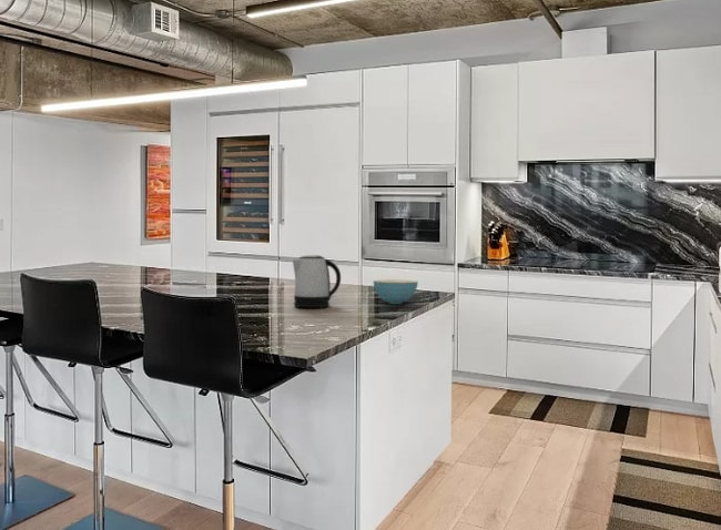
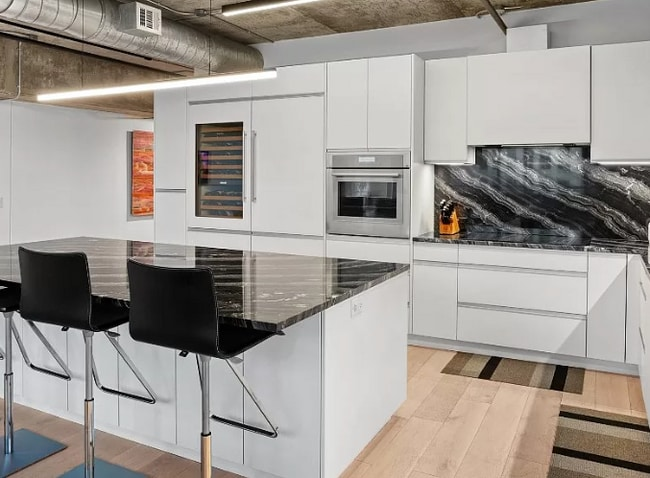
- kettle (316, 281)
- cereal bowl (395, 292)
